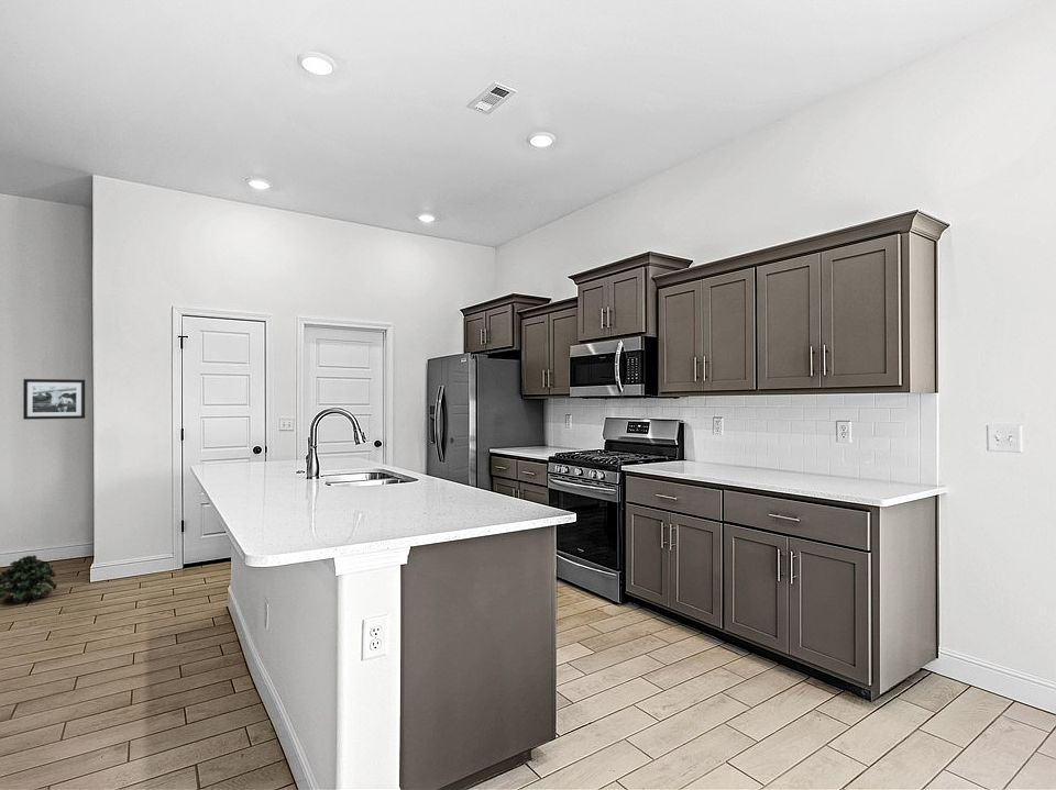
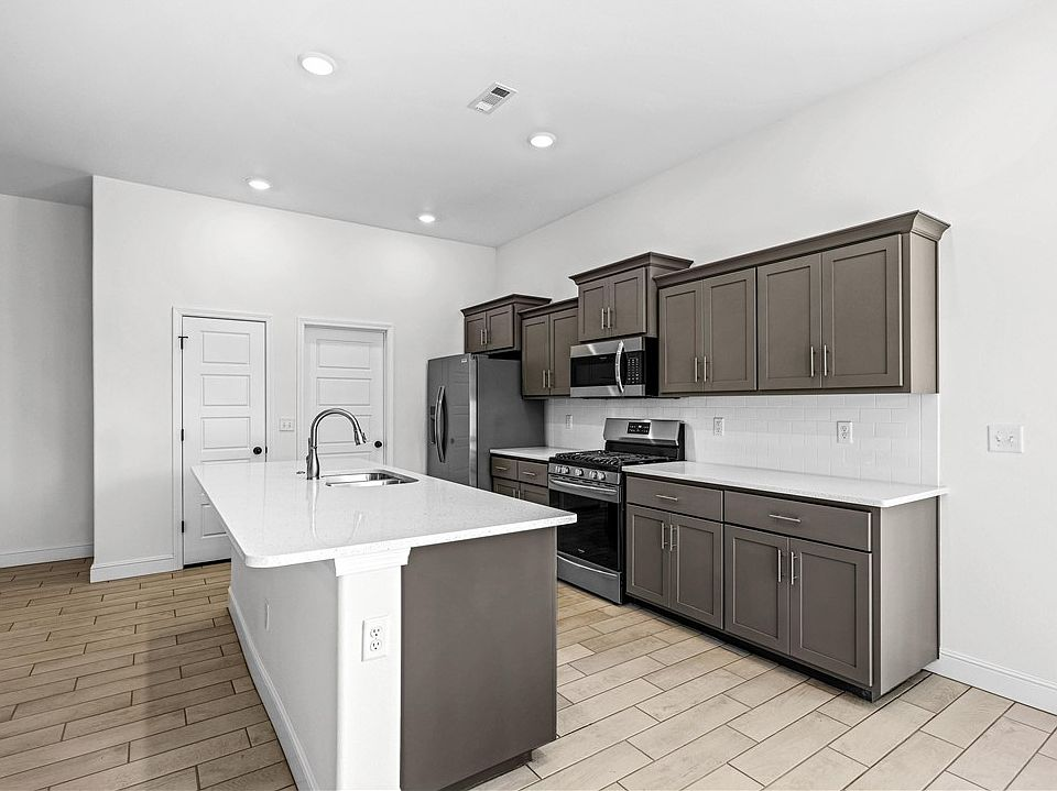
- potted plant (24, 577)
- picture frame (55, 399)
